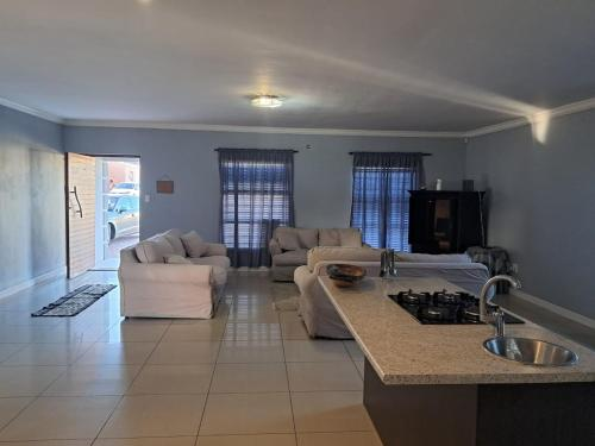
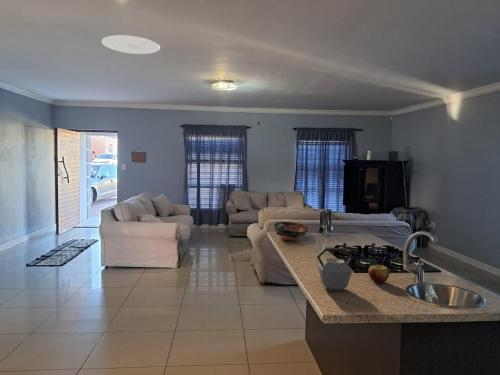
+ kettle (331, 264)
+ apple (378, 273)
+ ceiling light (131, 42)
